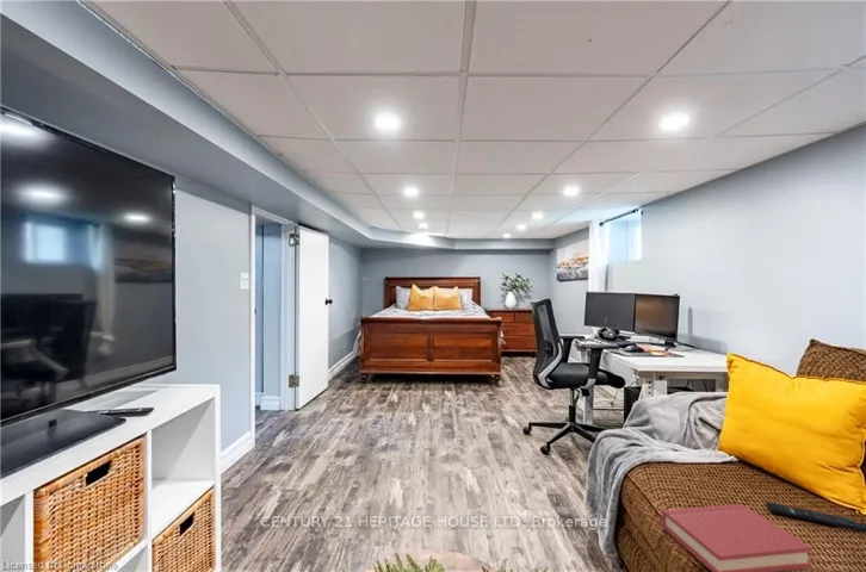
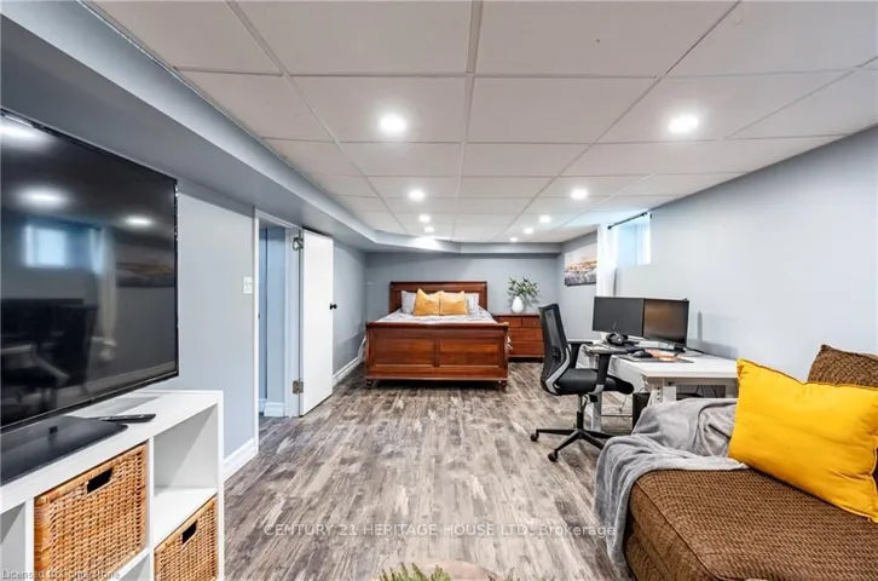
- remote control (816, 517)
- hardback book (730, 536)
